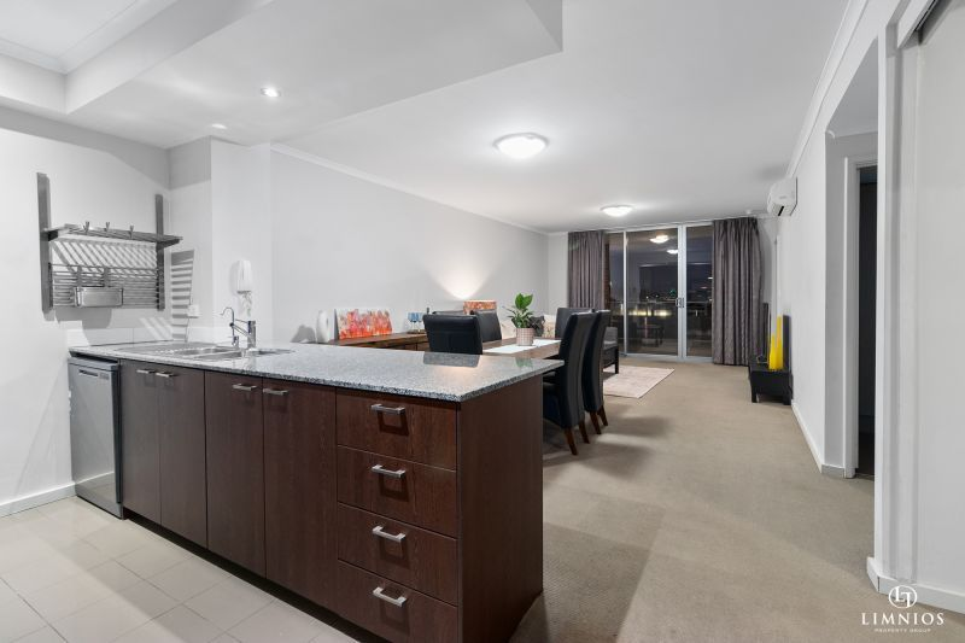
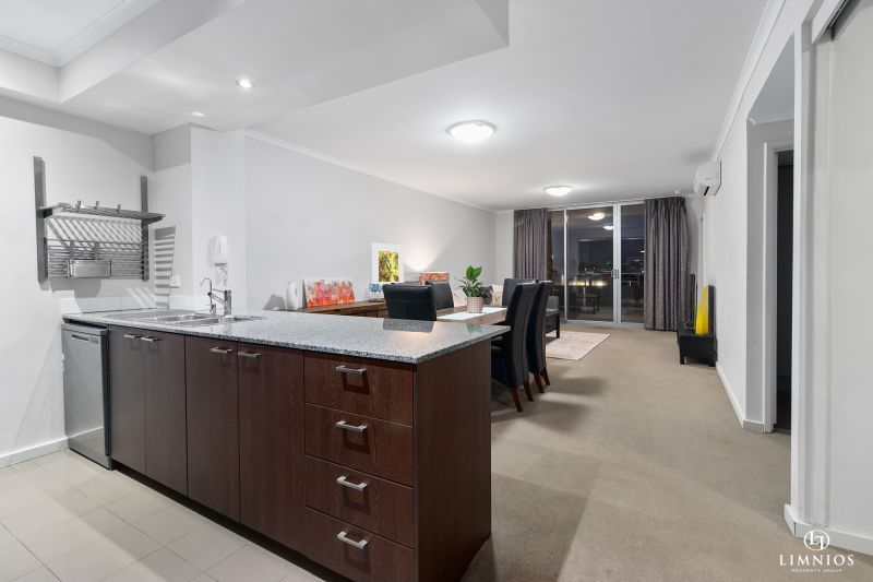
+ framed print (388, 266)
